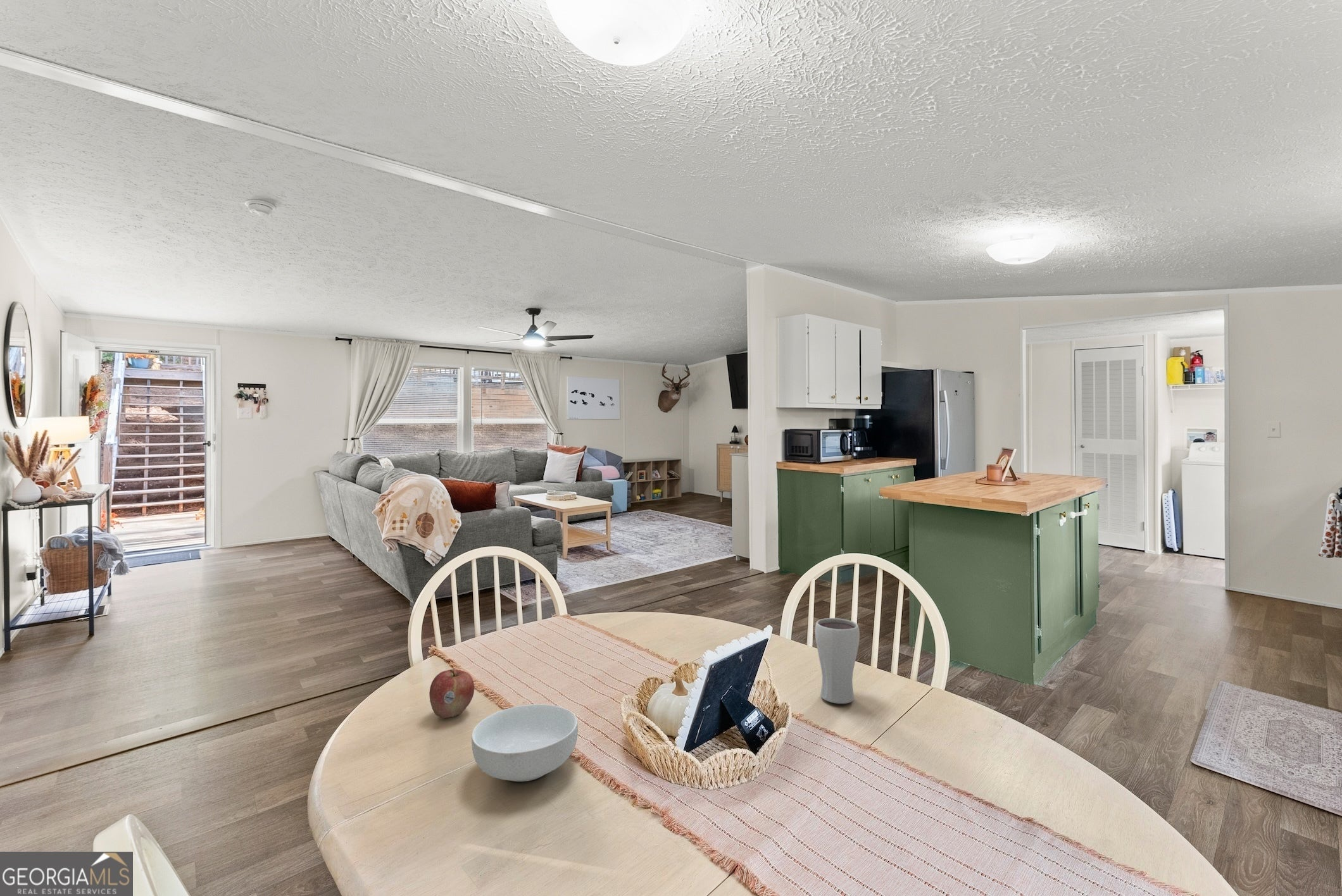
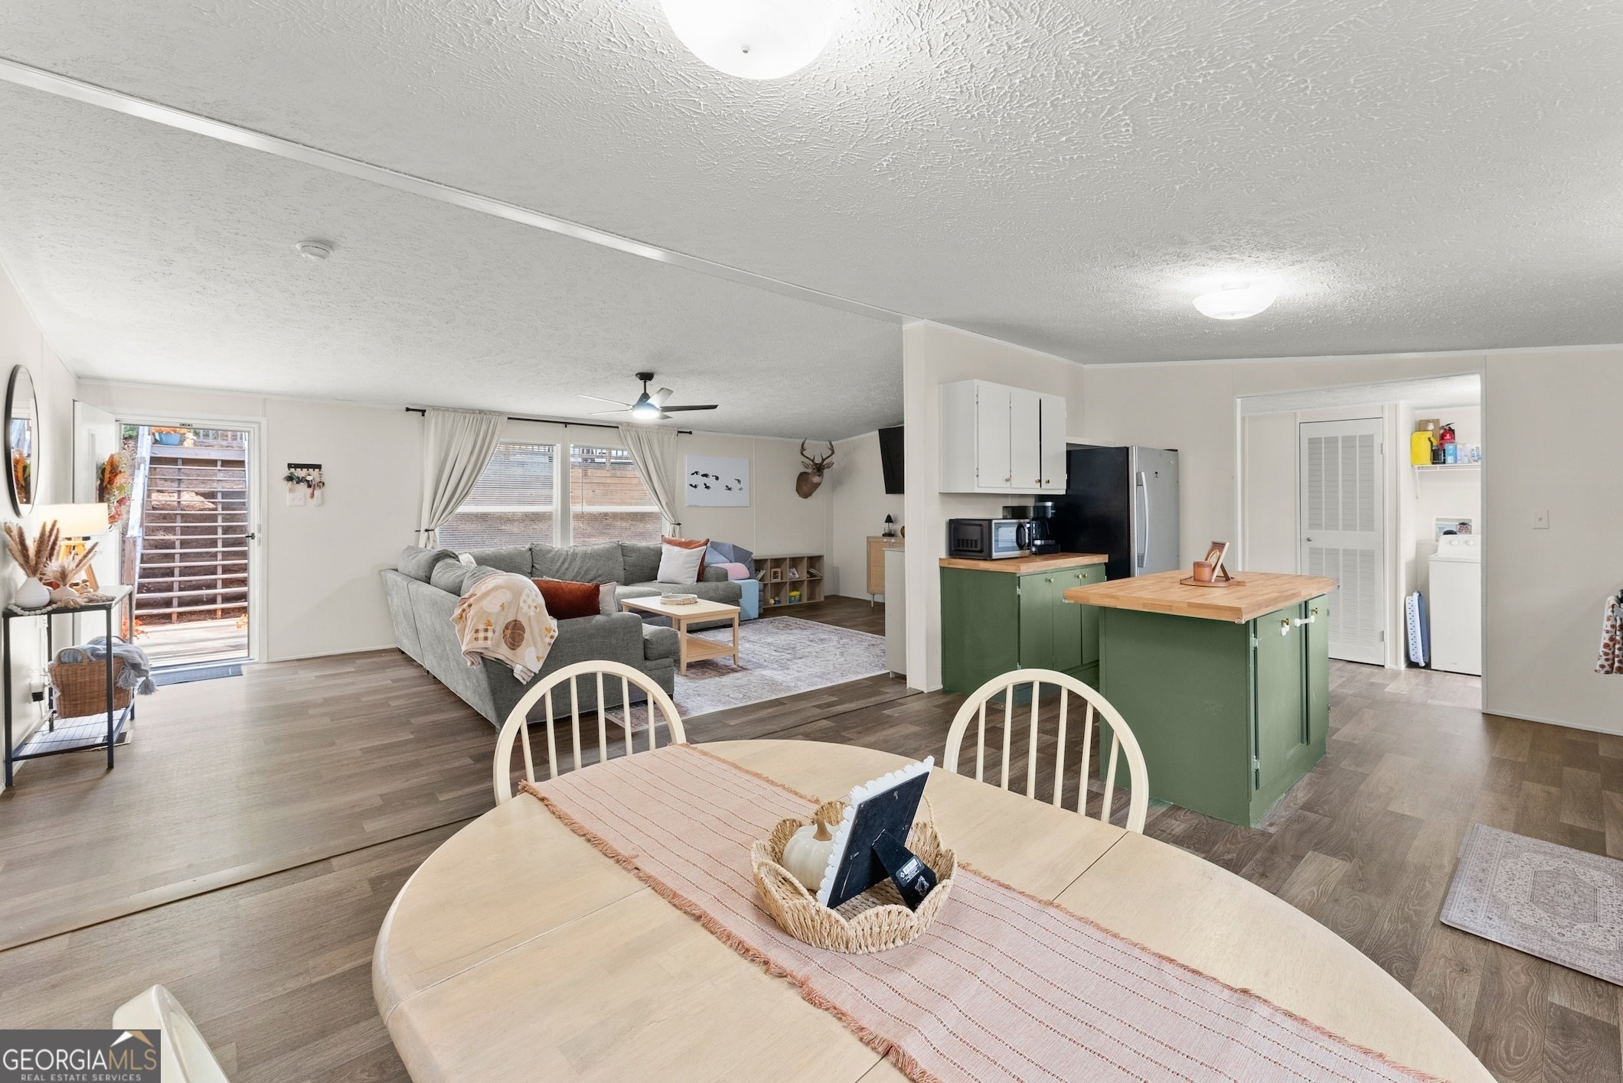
- drinking glass (837, 661)
- cereal bowl (525, 747)
- fruit (453, 690)
